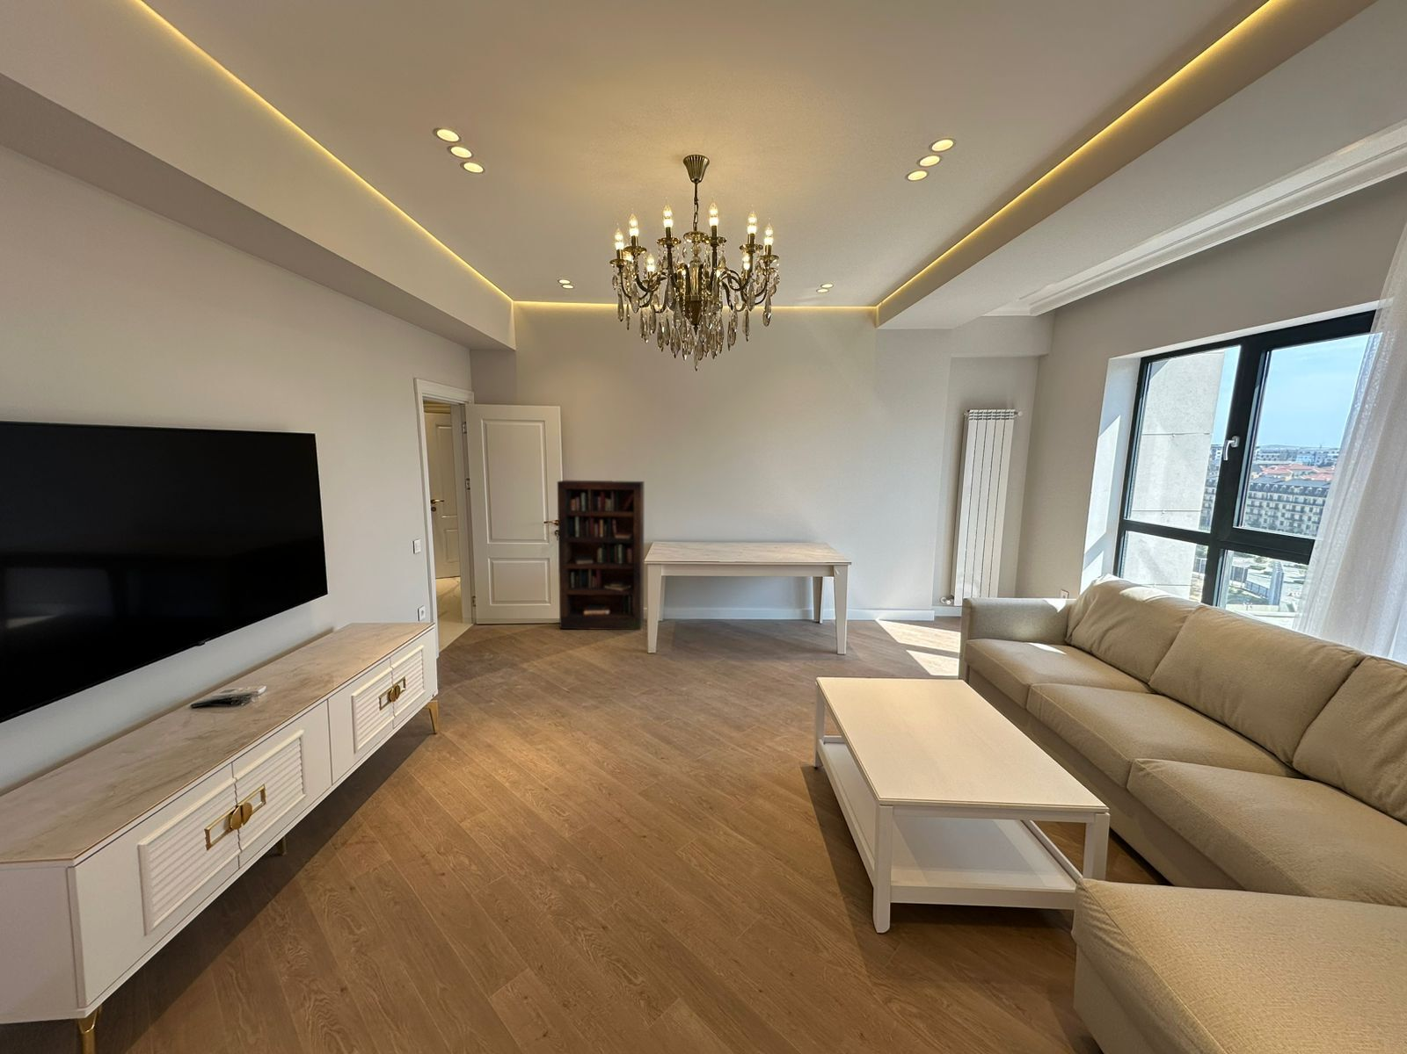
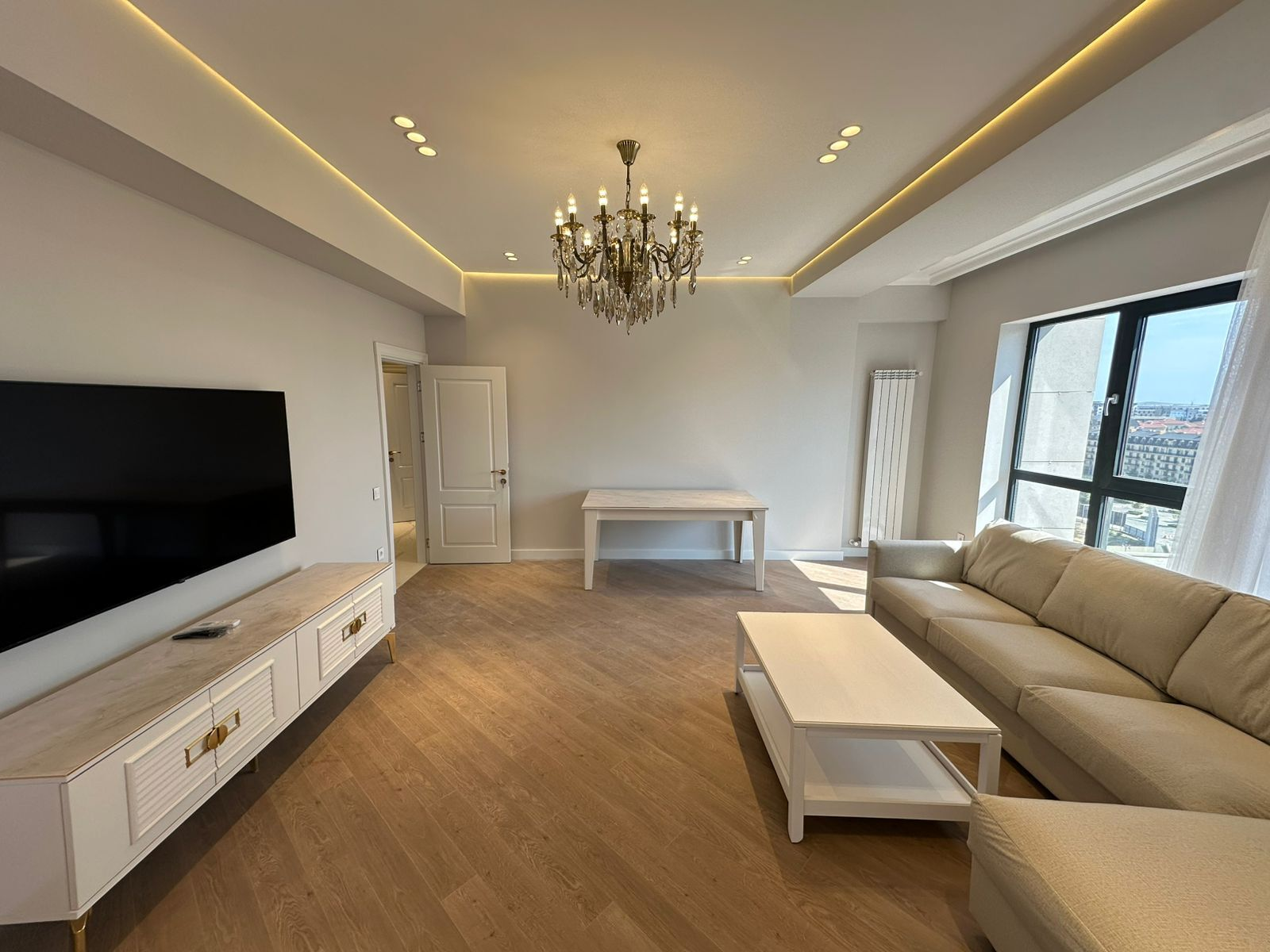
- bookcase (603, 554)
